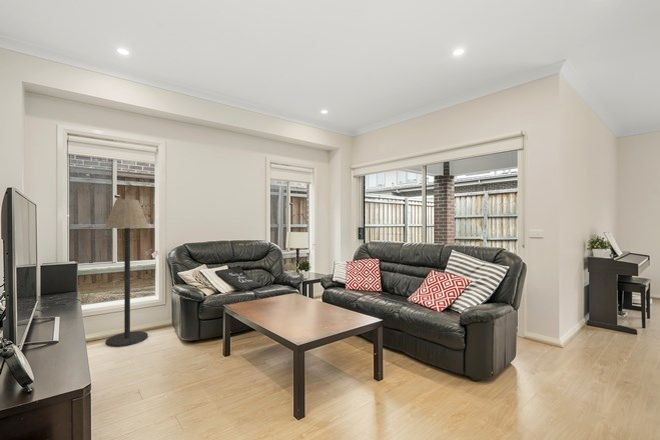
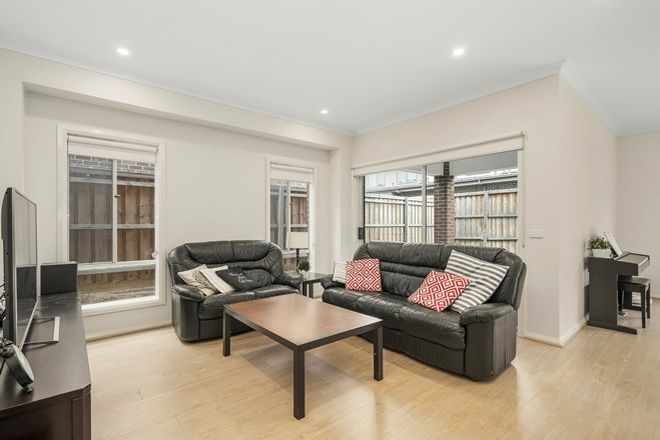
- floor lamp (127, 269)
